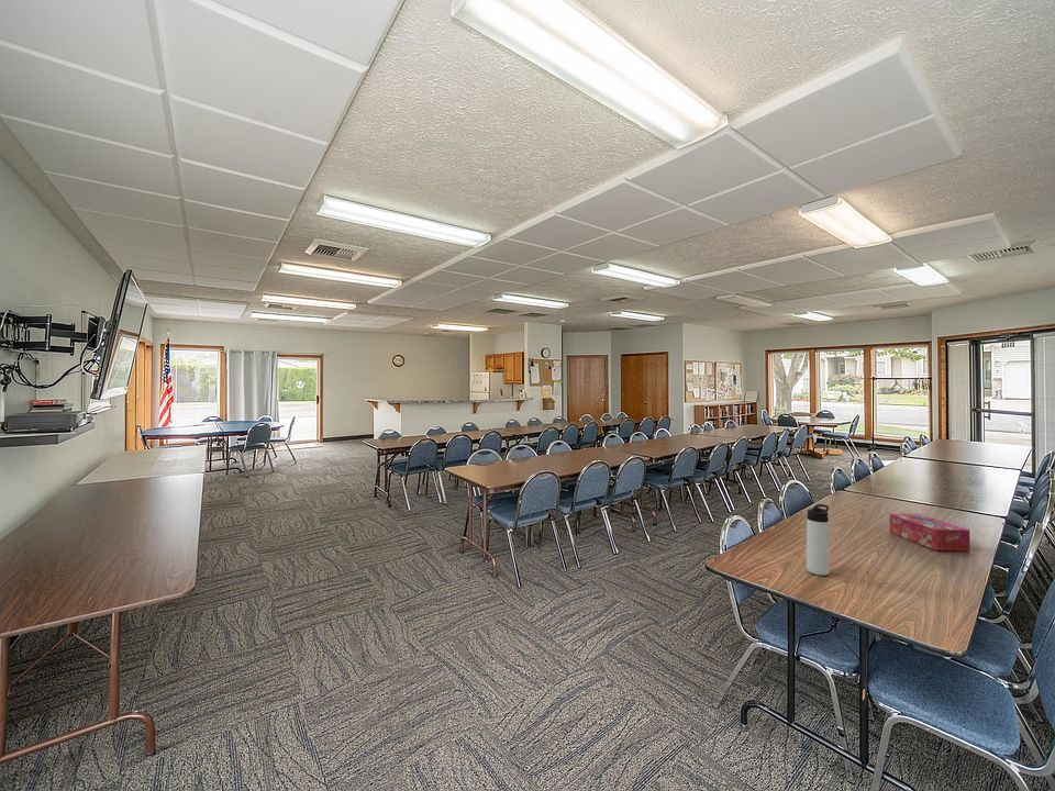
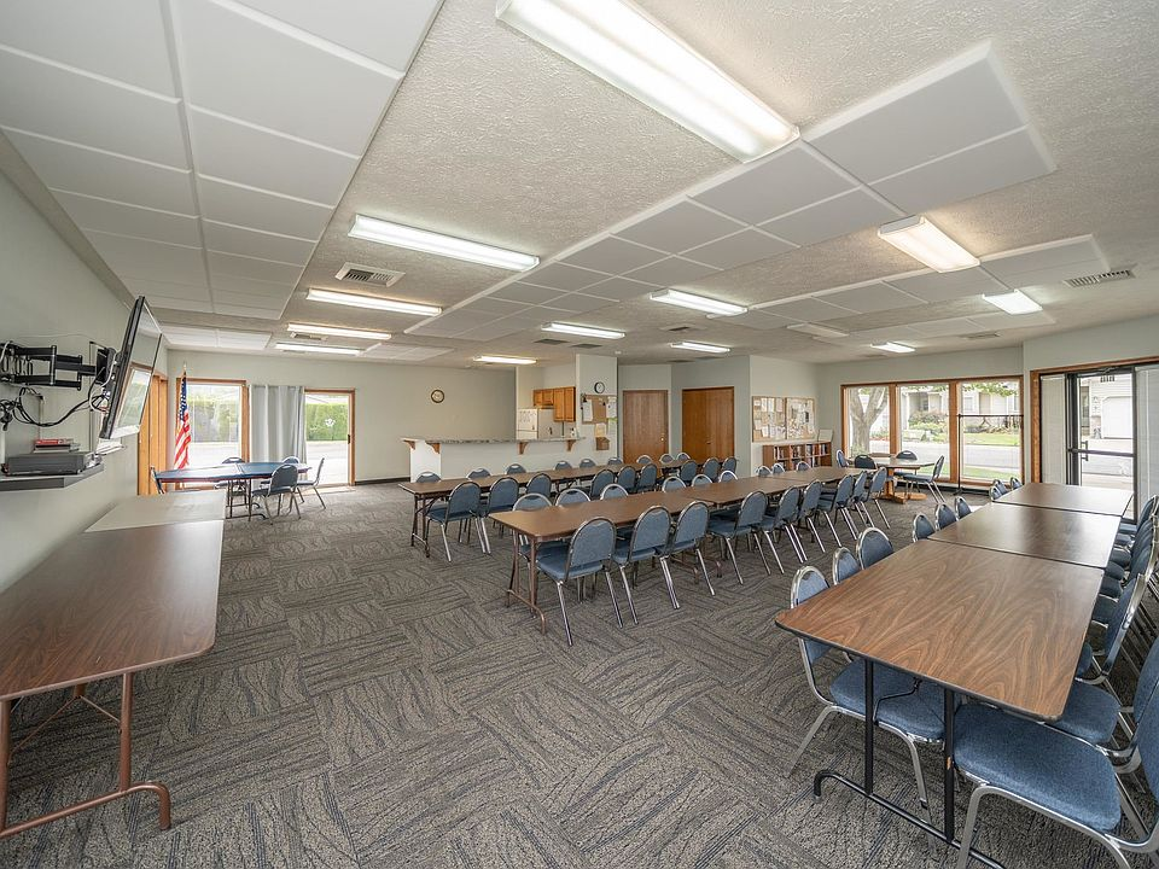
- thermos bottle (819, 538)
- tissue box (926, 531)
